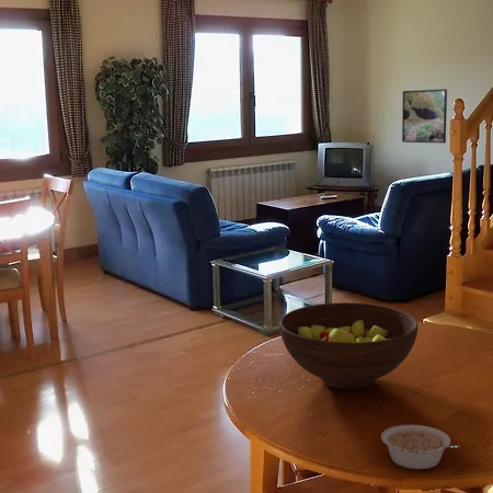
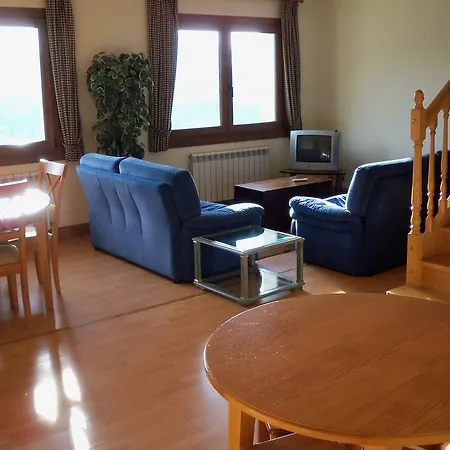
- legume (417, 446)
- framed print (423, 116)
- fruit bowl (347, 351)
